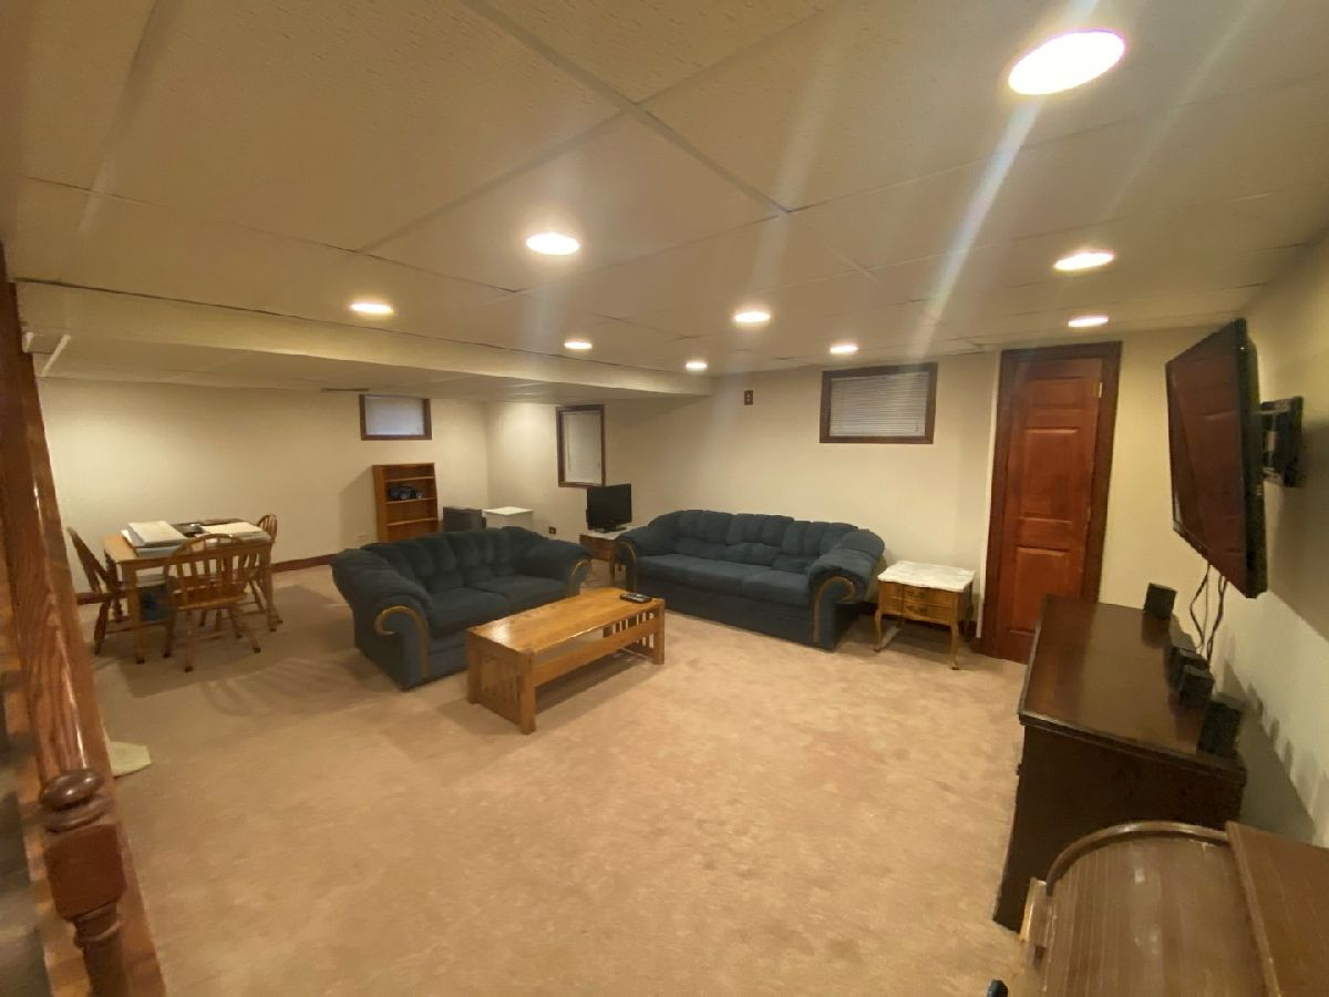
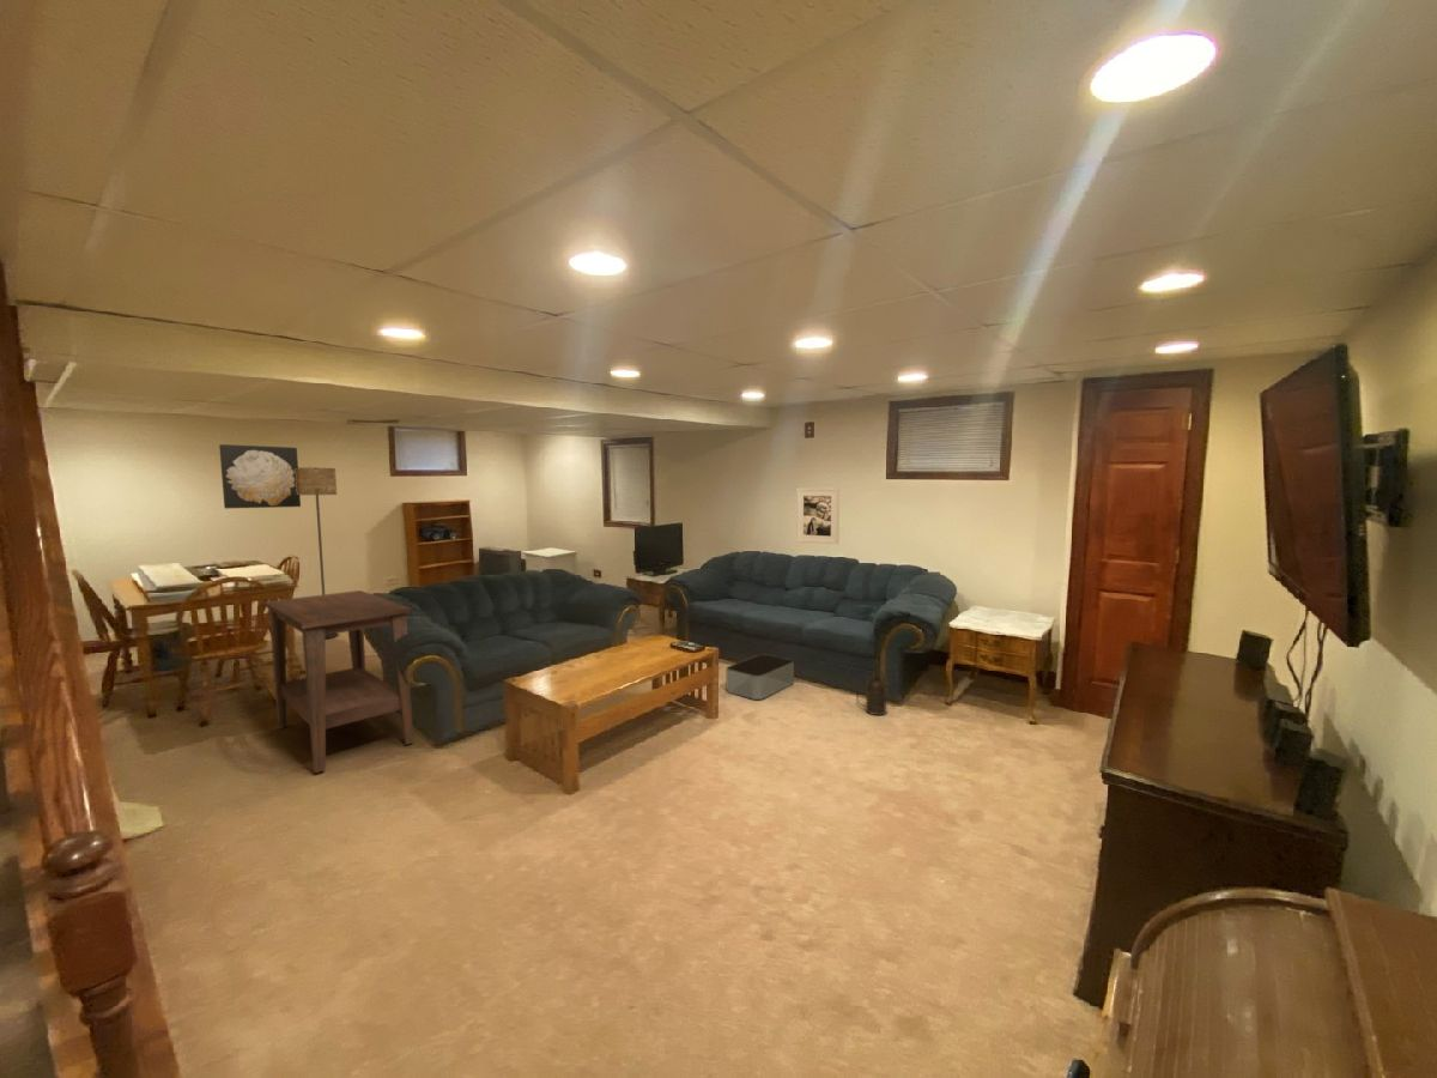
+ wall art (261, 477)
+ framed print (817, 515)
+ storage bin (760, 676)
+ oil lamp (873, 685)
+ floor lamp (320, 553)
+ side table (339, 671)
